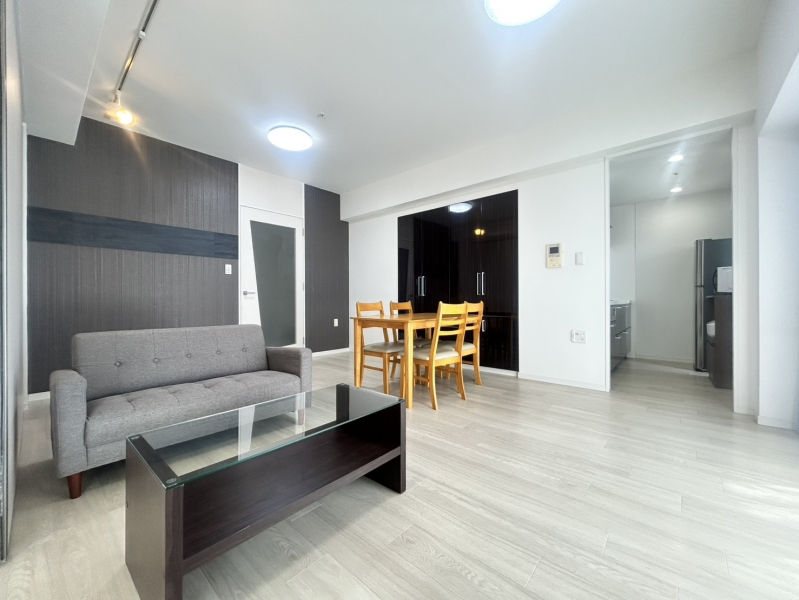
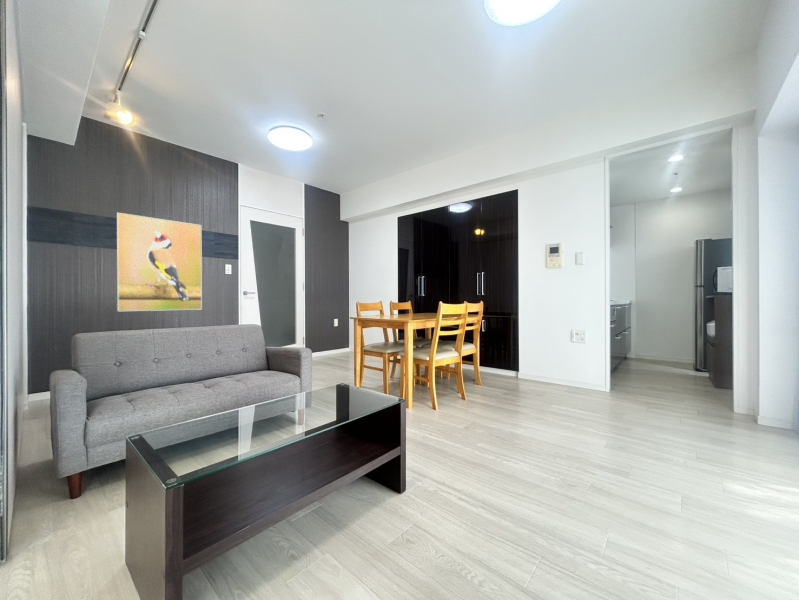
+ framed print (162, 264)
